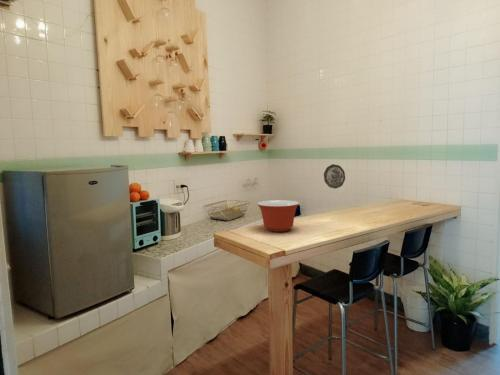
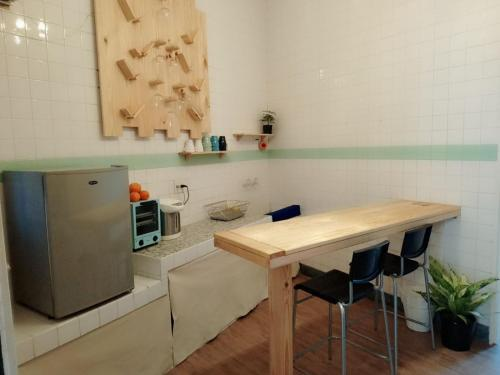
- decorative plate (334, 176)
- mixing bowl (278, 216)
